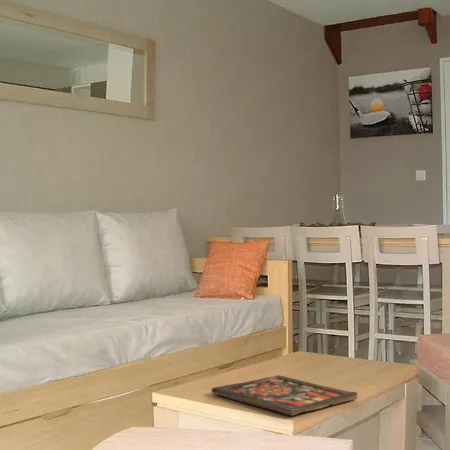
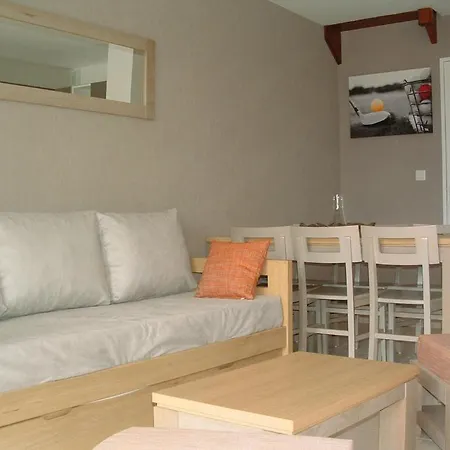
- board game (282, 393)
